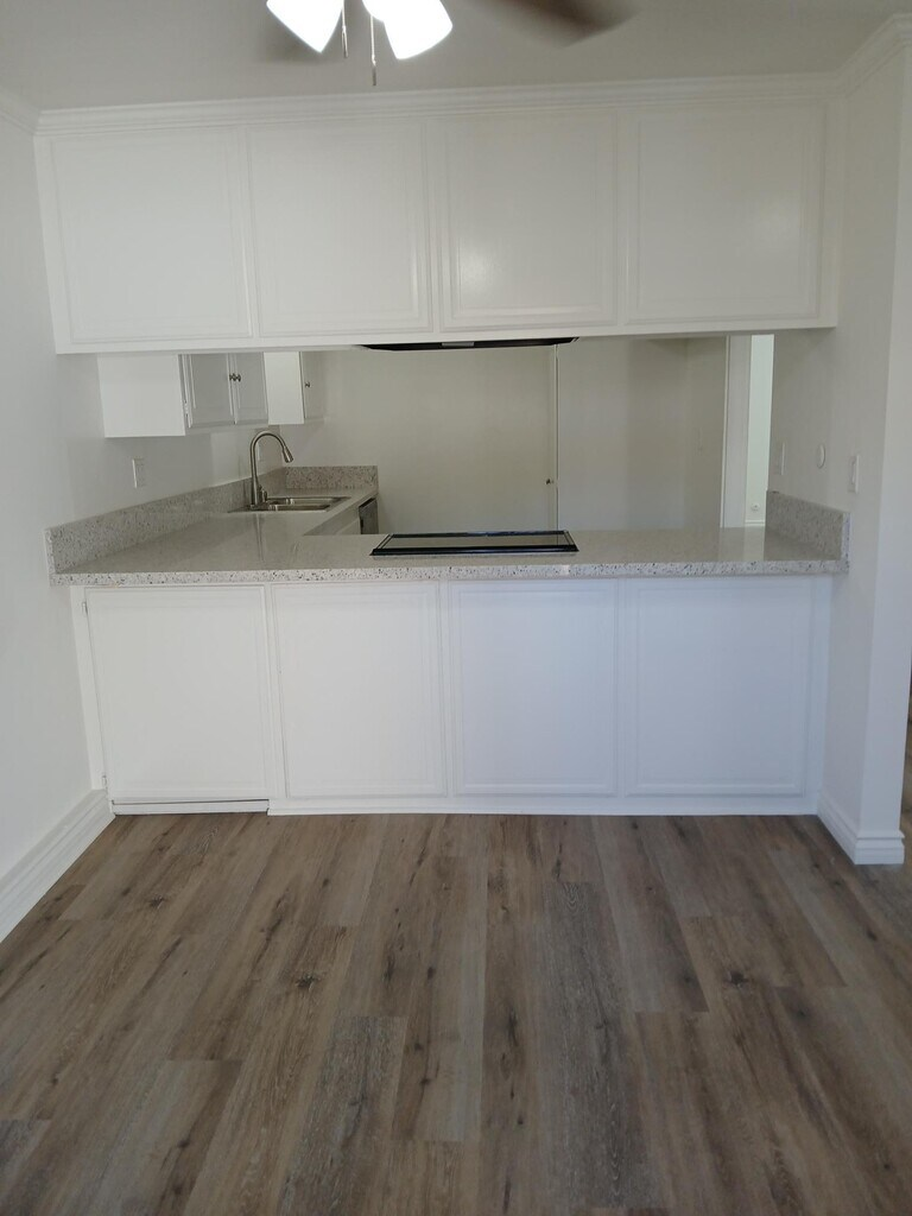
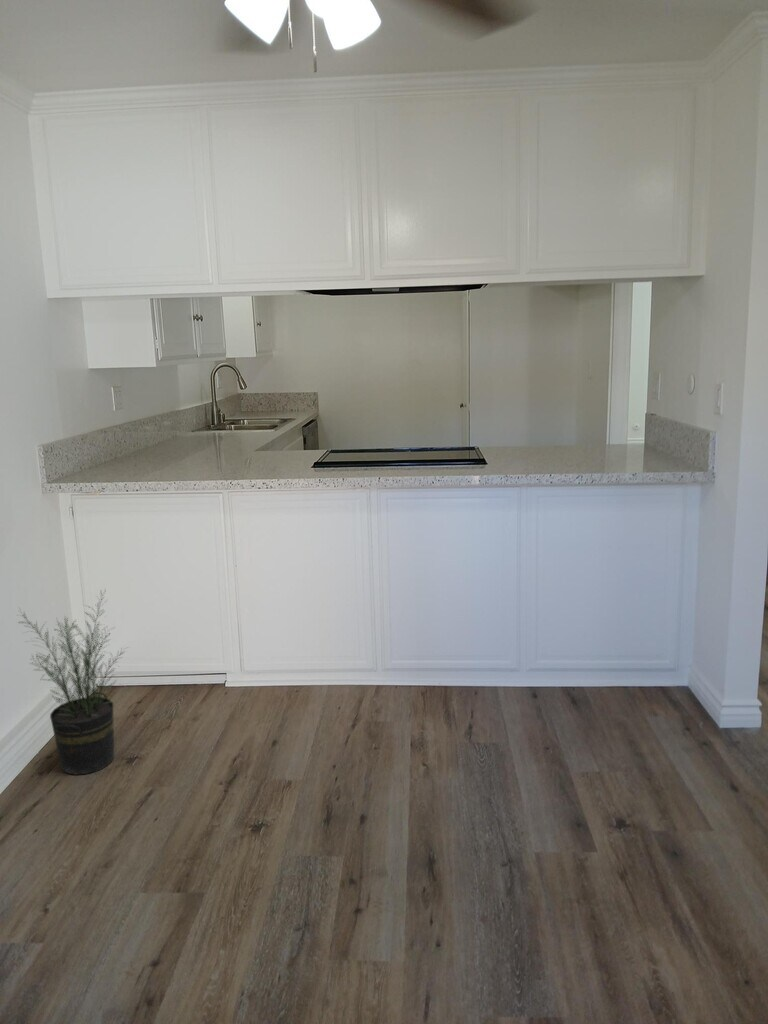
+ potted plant (72, 685)
